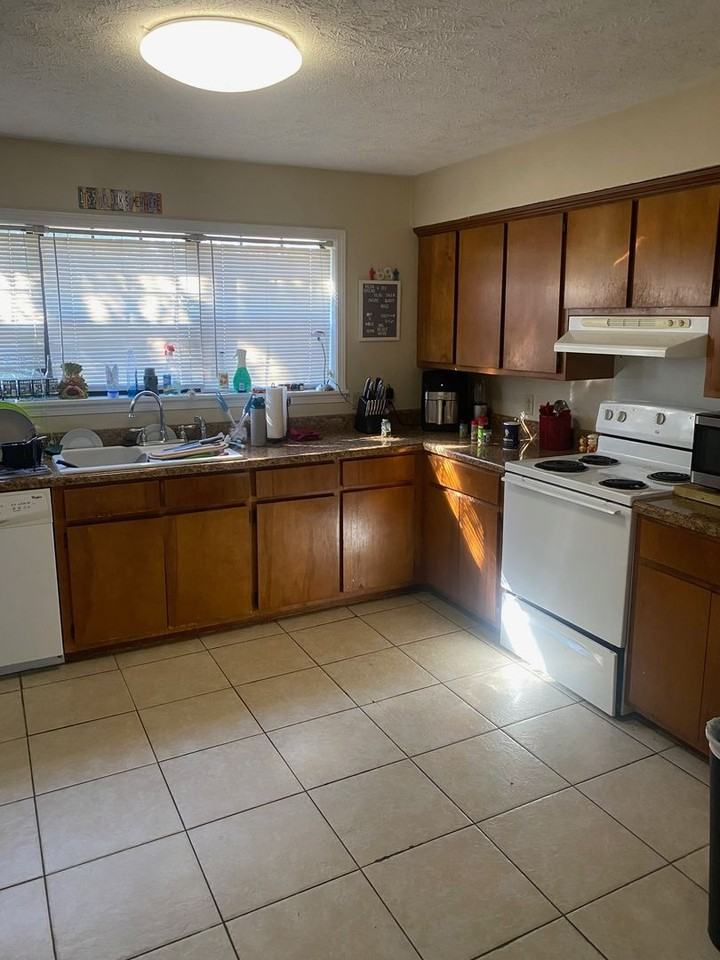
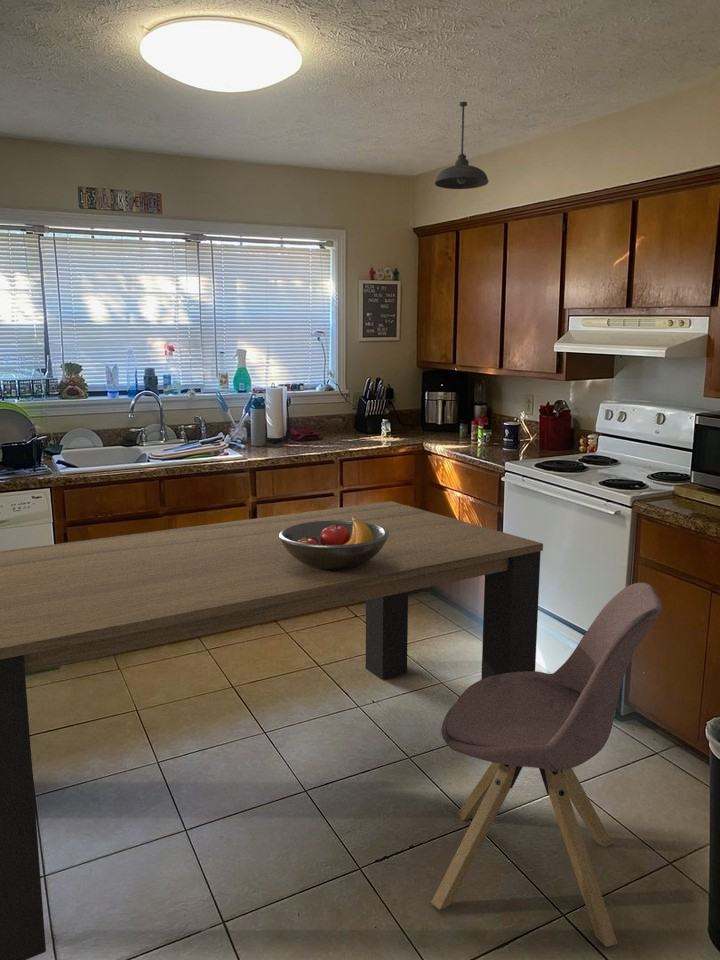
+ chair (543, 735)
+ pendant light (462, 143)
+ fruit bowl (334, 543)
+ dining table (243, 626)
